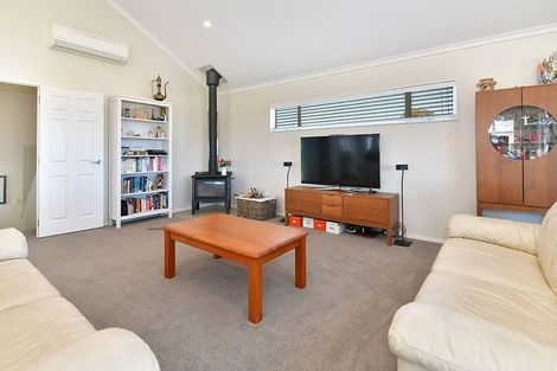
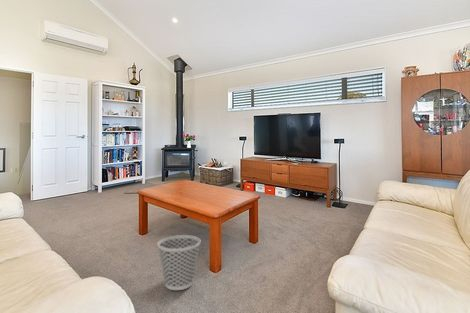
+ wastebasket (179, 262)
